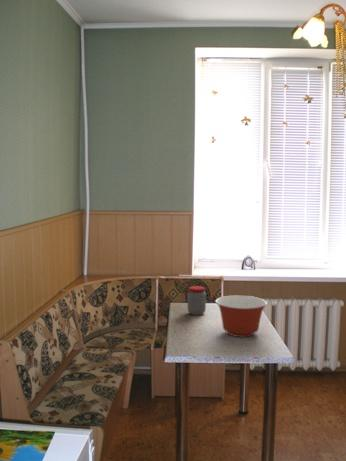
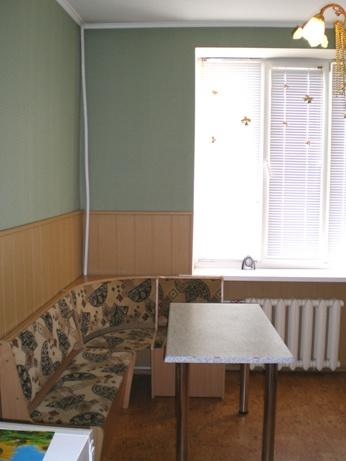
- jar (196, 300)
- mixing bowl (240, 317)
